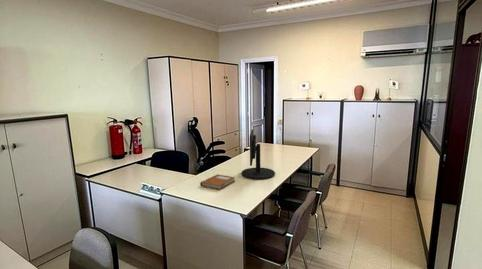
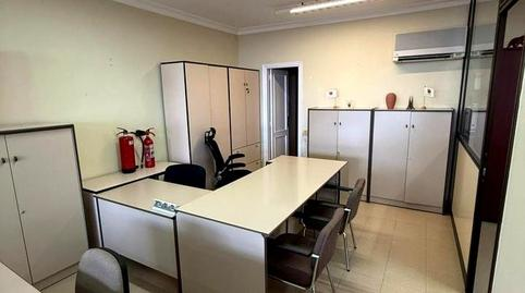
- computer monitor (257, 152)
- notebook (218, 181)
